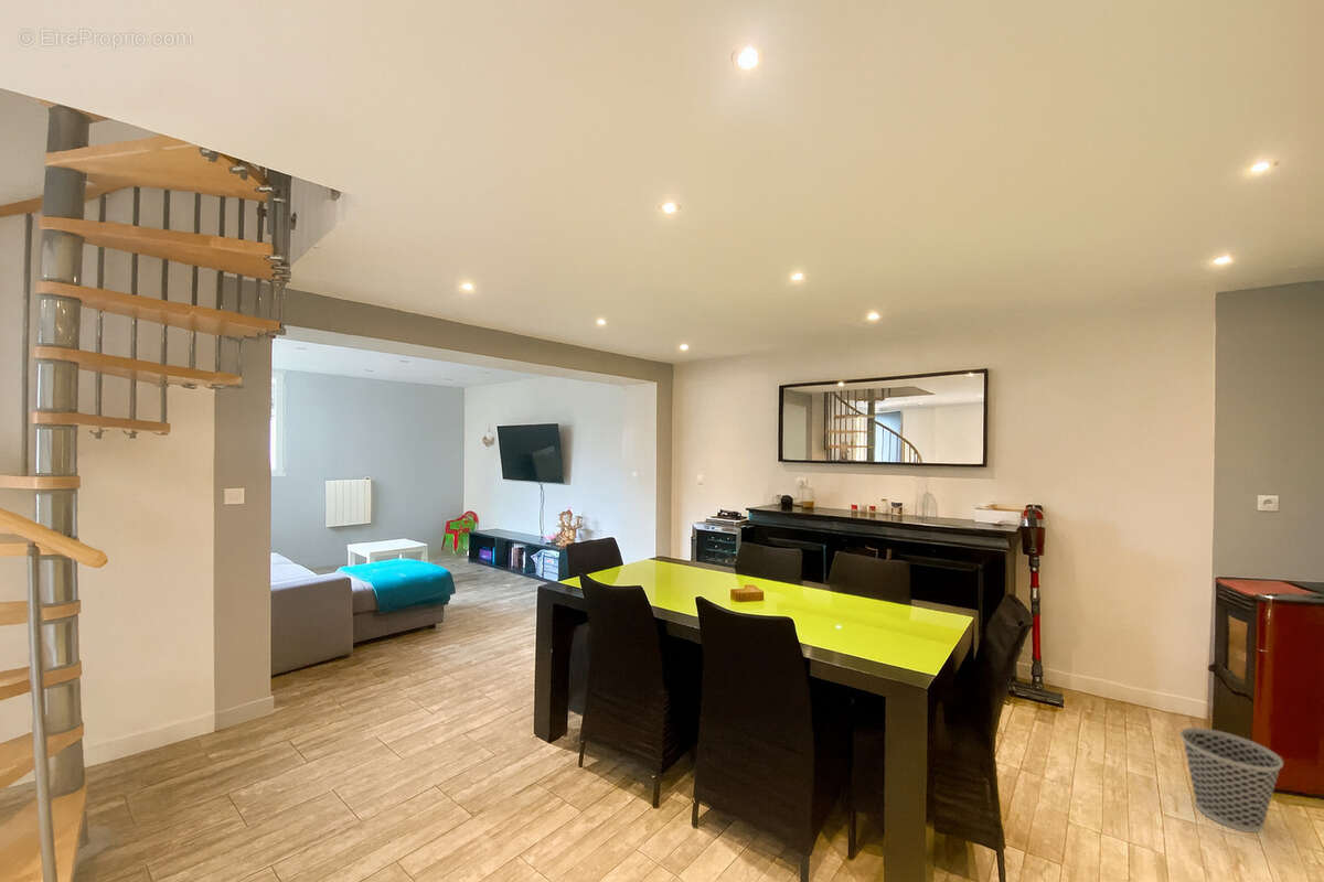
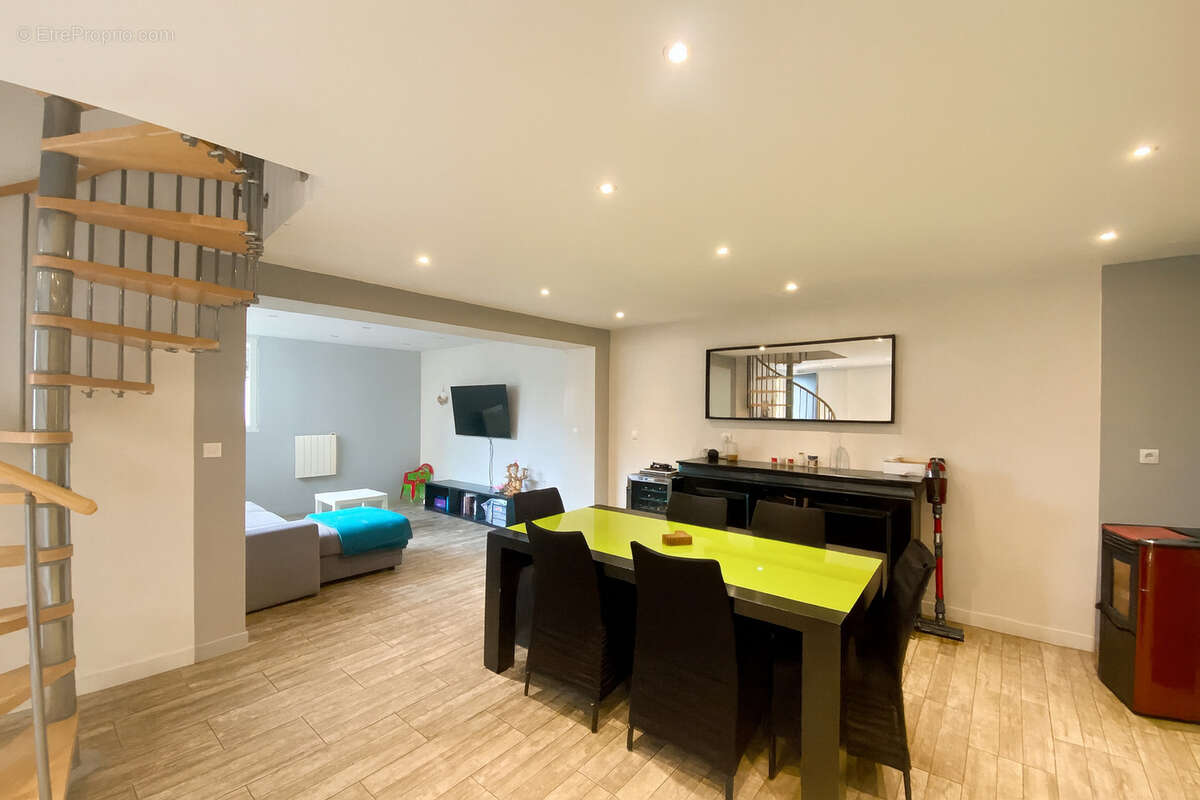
- wastebasket (1228, 781)
